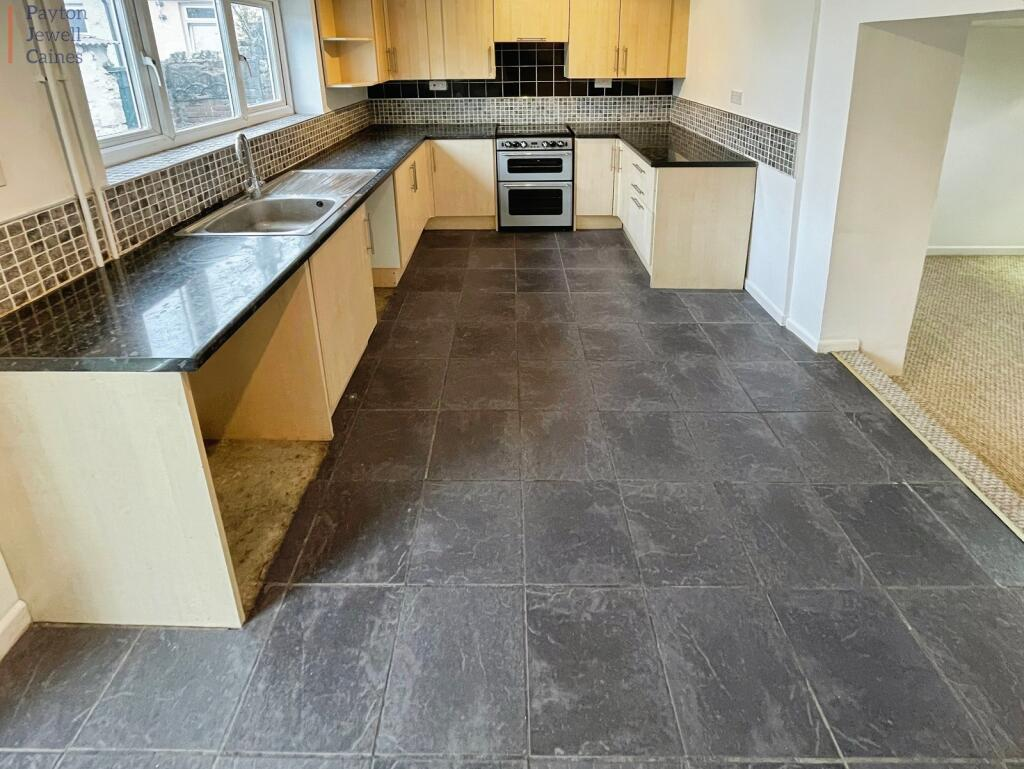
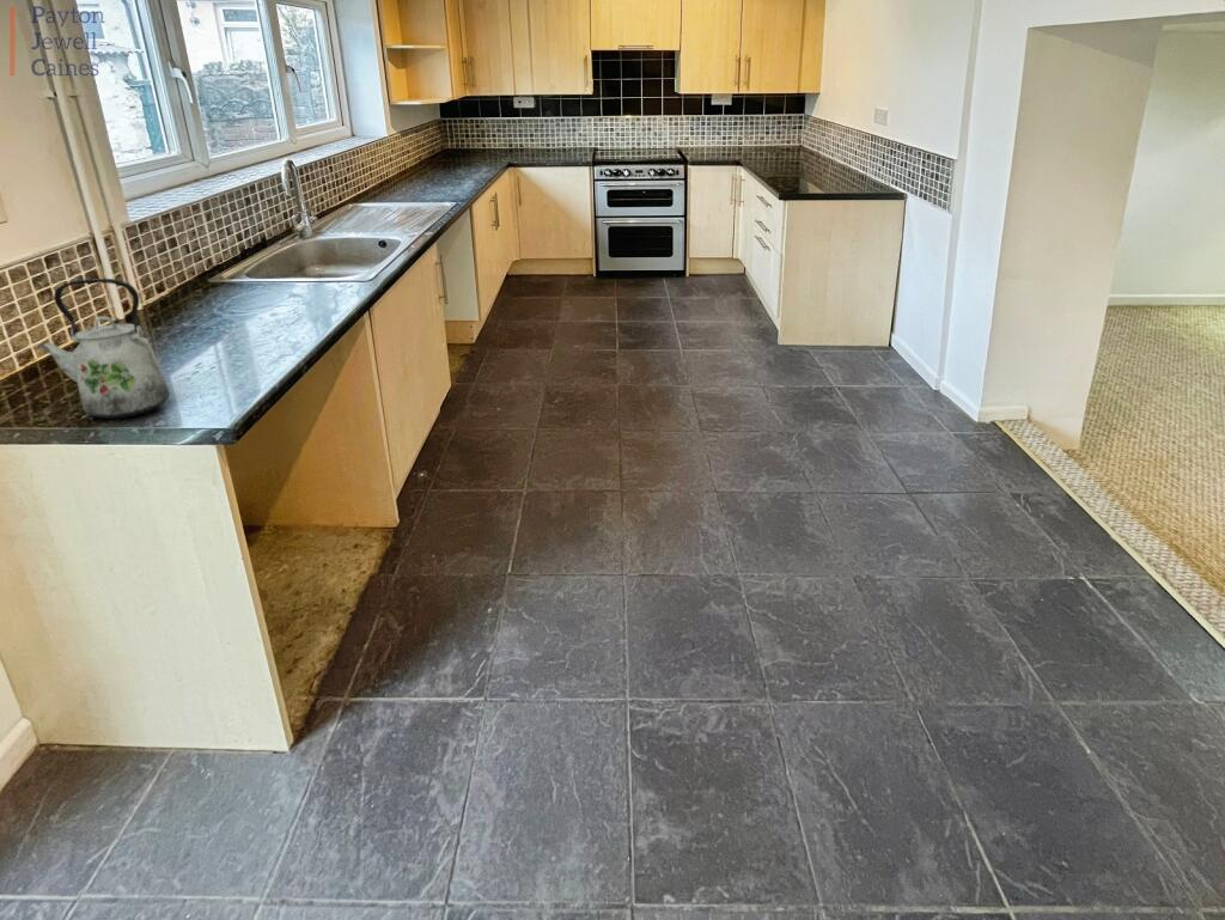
+ kettle (96, 347)
